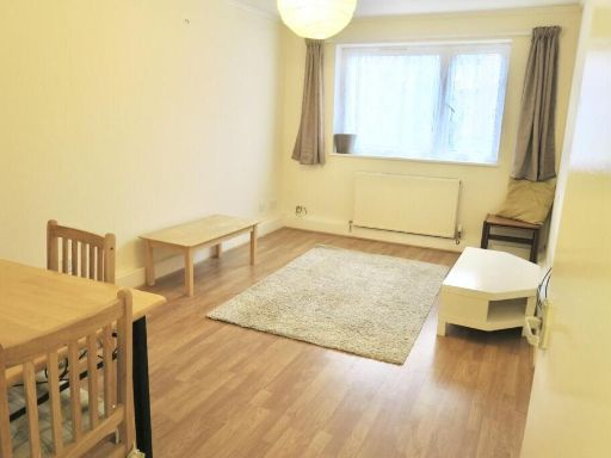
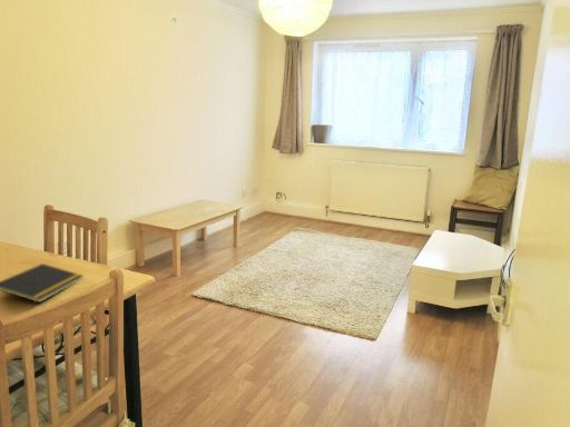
+ notepad (41, 281)
